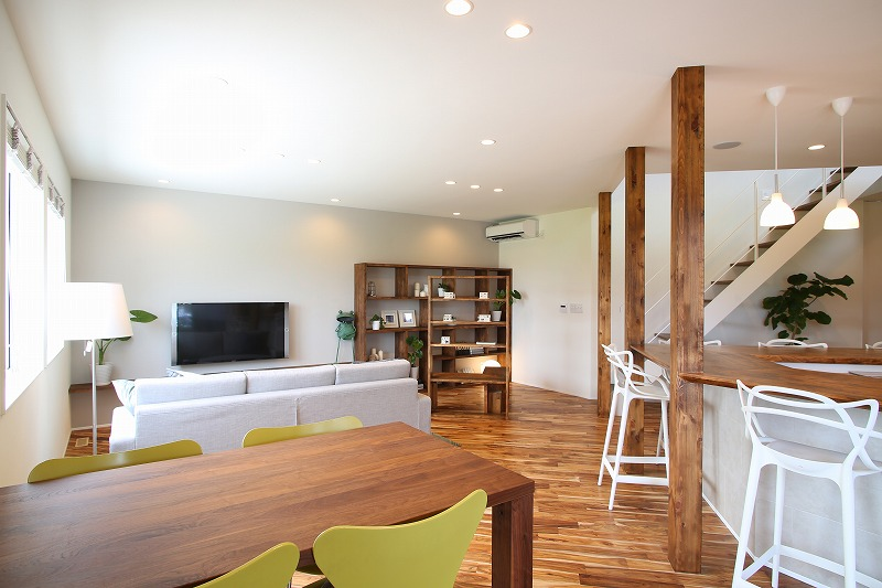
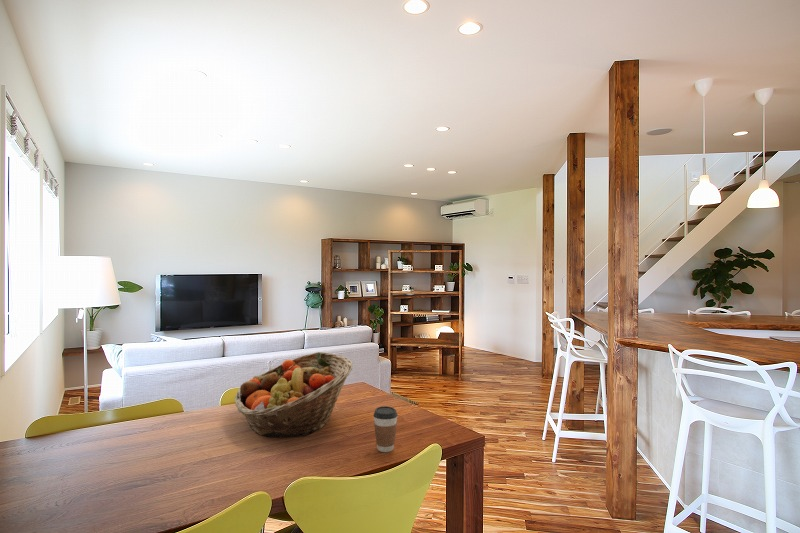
+ coffee cup (385, 429)
+ fruit basket (294, 390)
